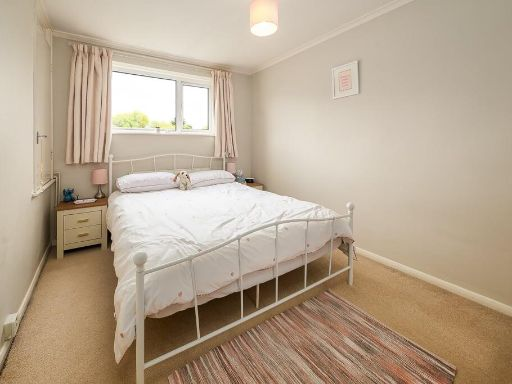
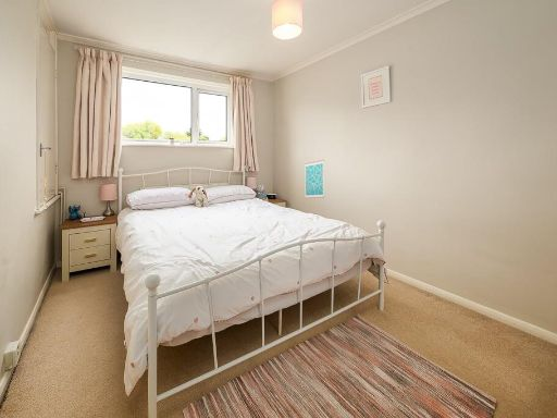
+ wall art (313, 180)
